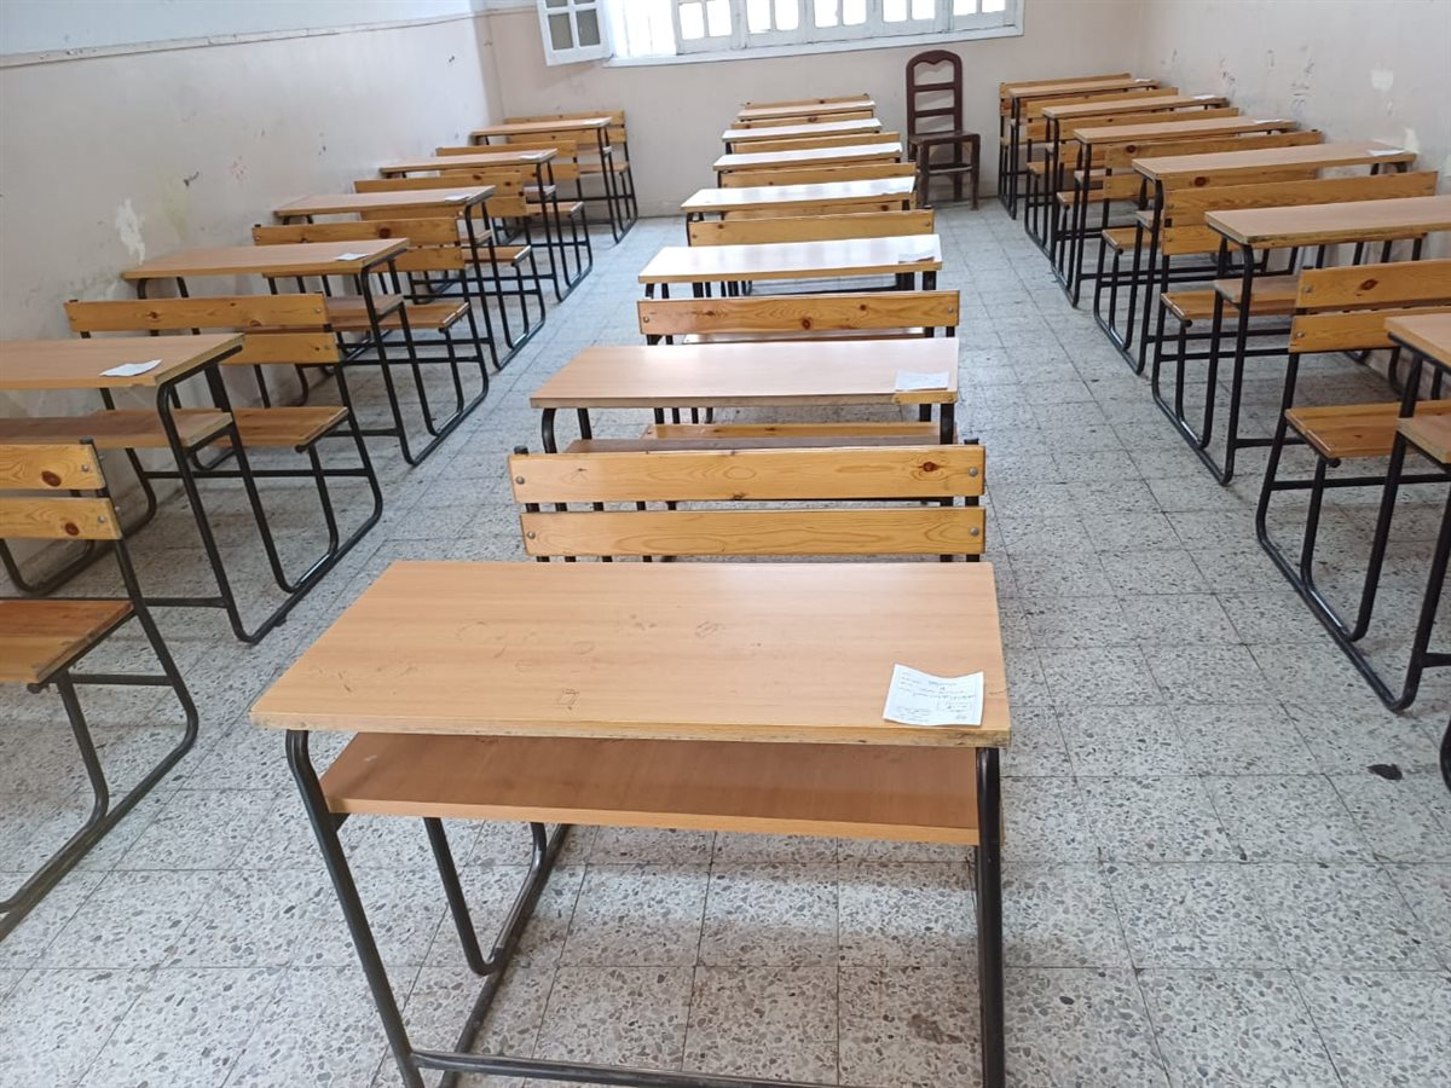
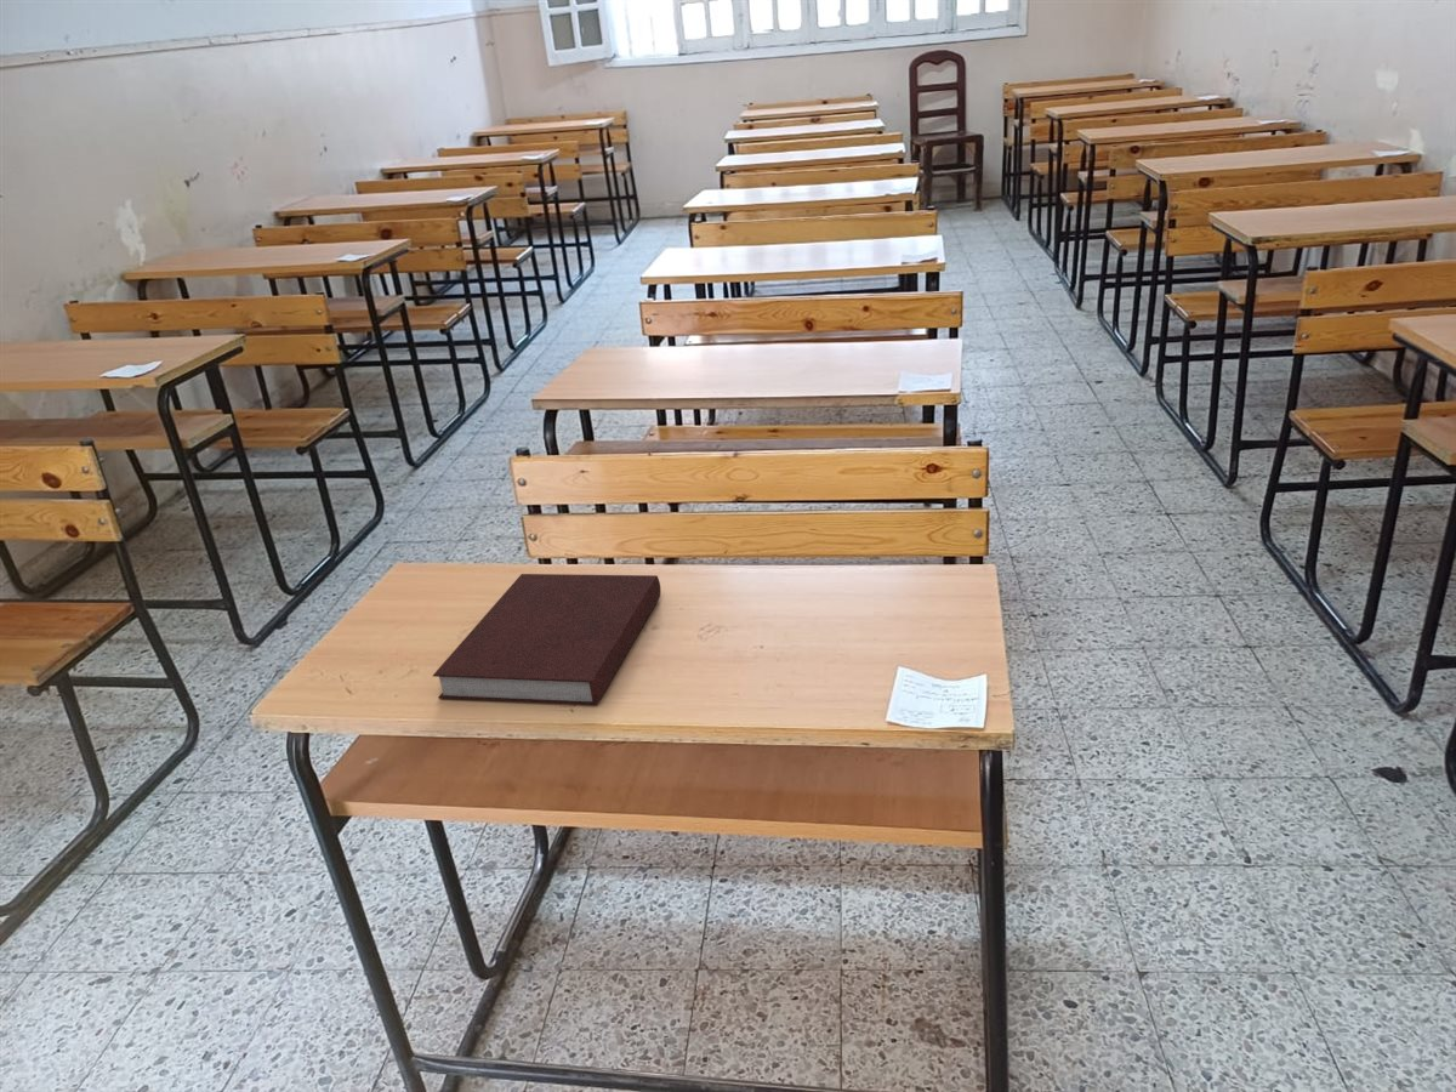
+ notebook (556, 632)
